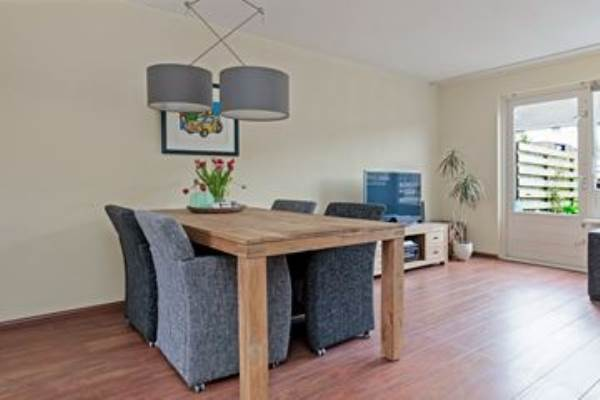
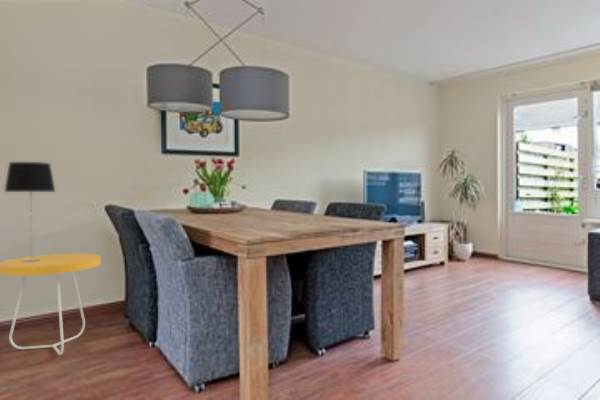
+ side table (58, 303)
+ table lamp (30, 209)
